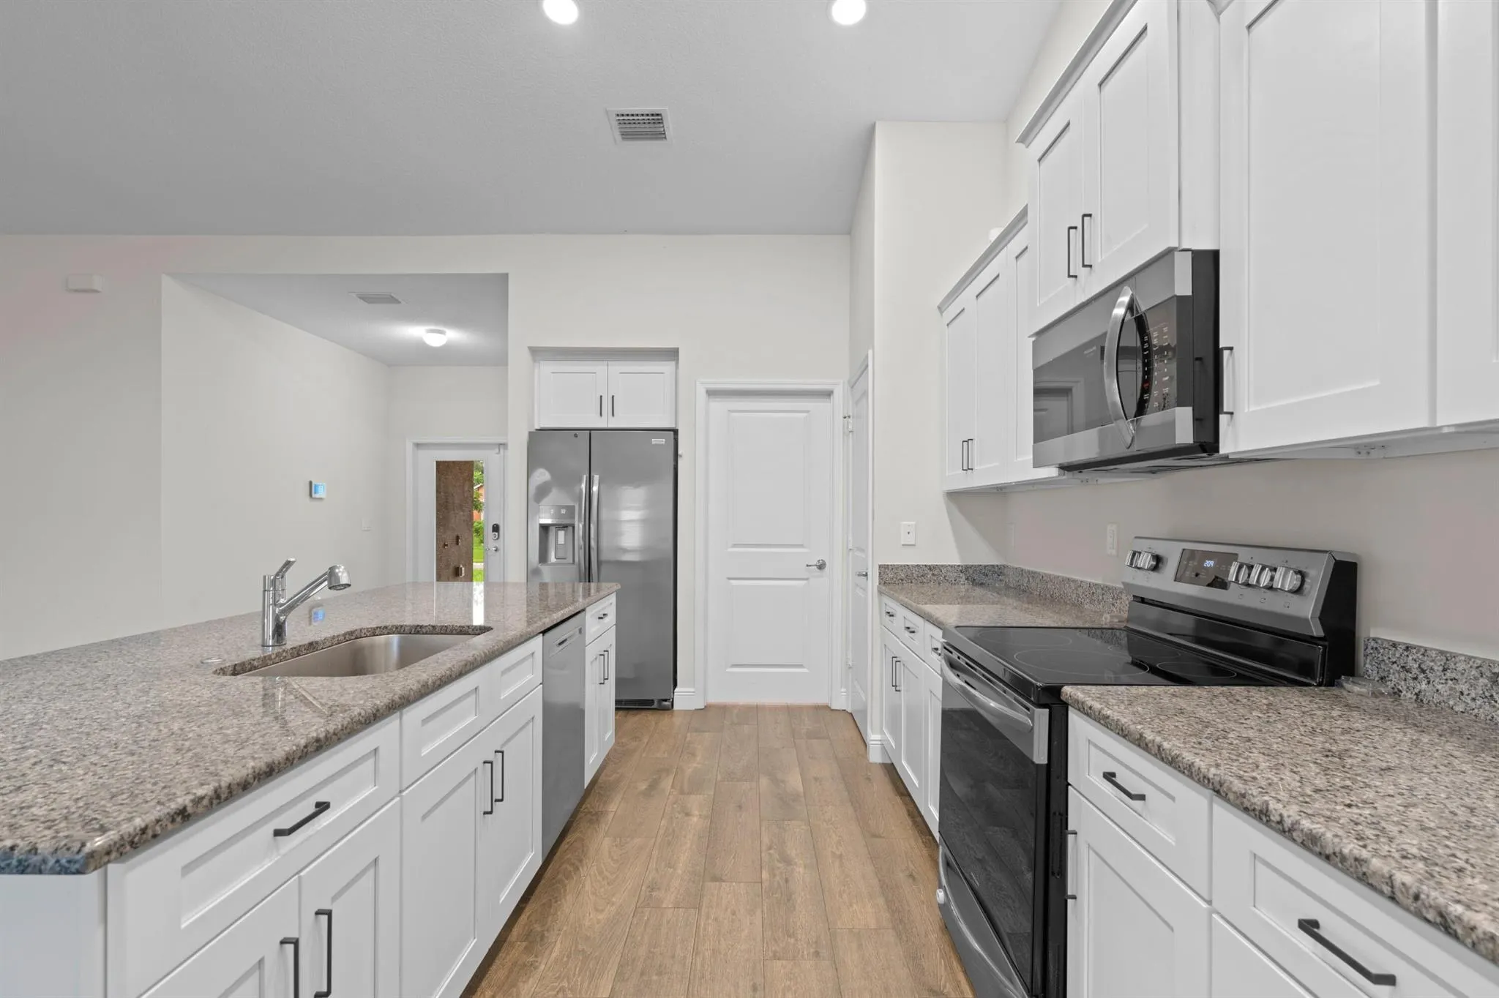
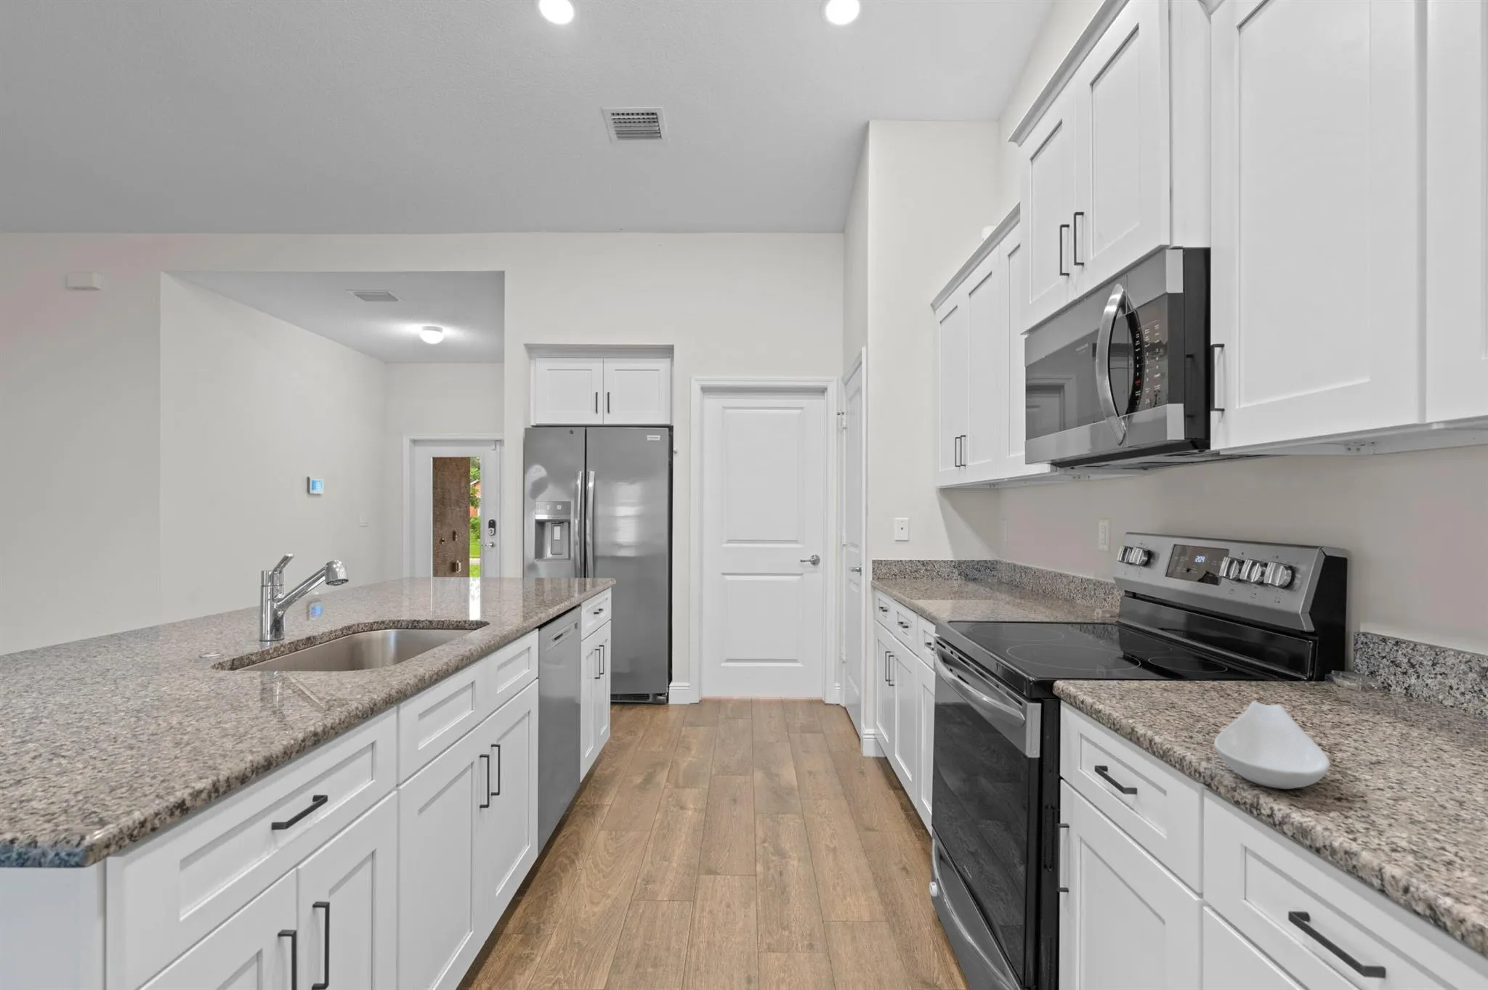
+ spoon rest (1267, 739)
